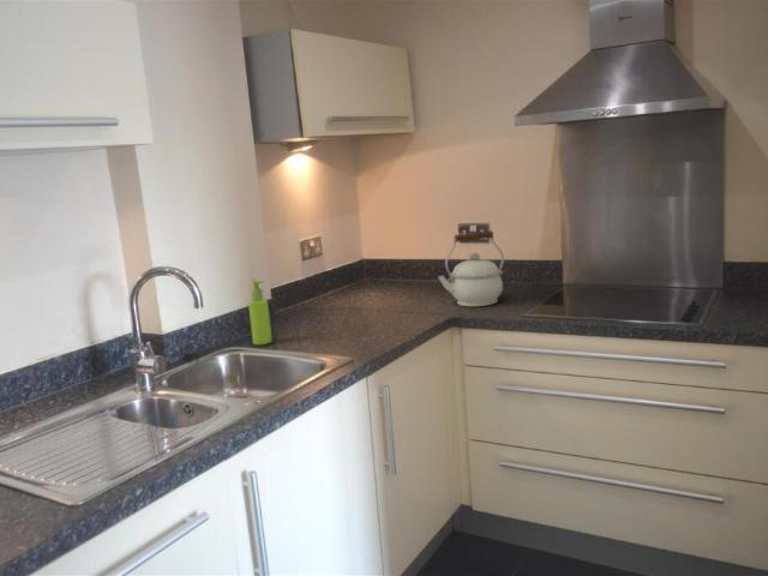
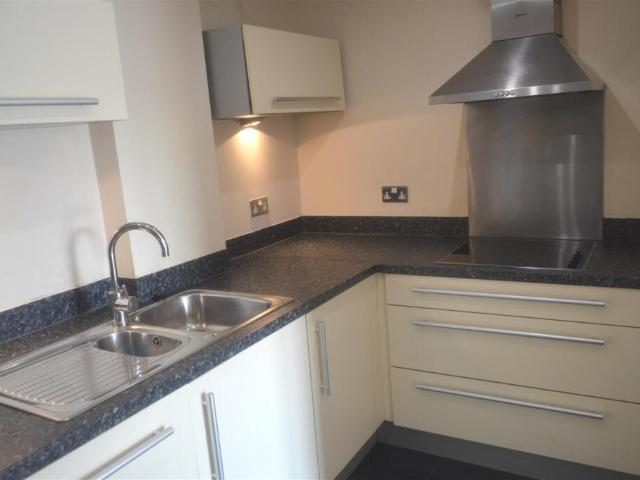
- soap dispenser (259, 311)
- kettle (470, 268)
